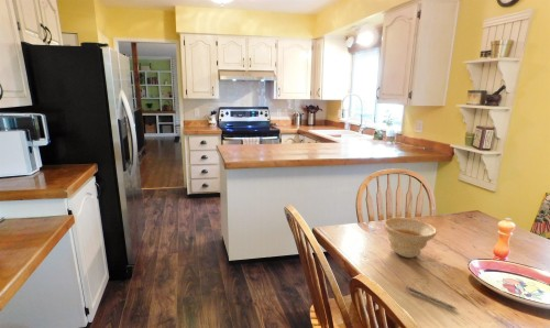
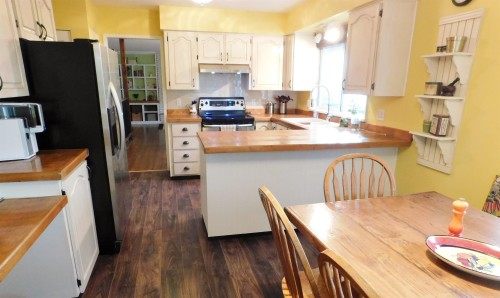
- bowl (407, 239)
- pen (430, 297)
